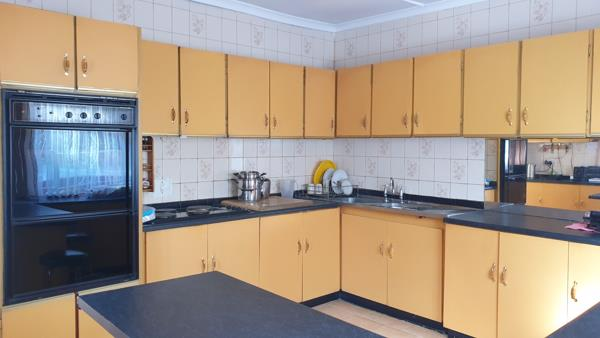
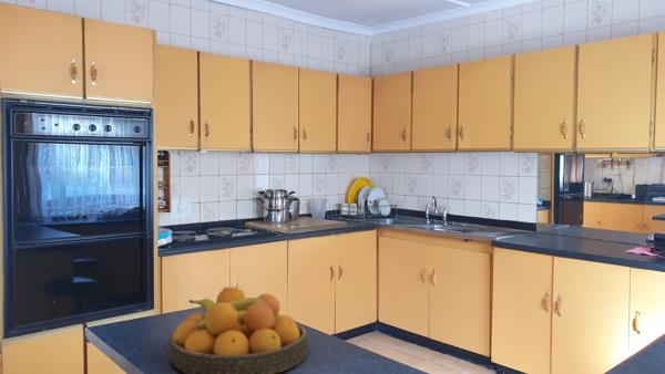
+ fruit bowl (239, 323)
